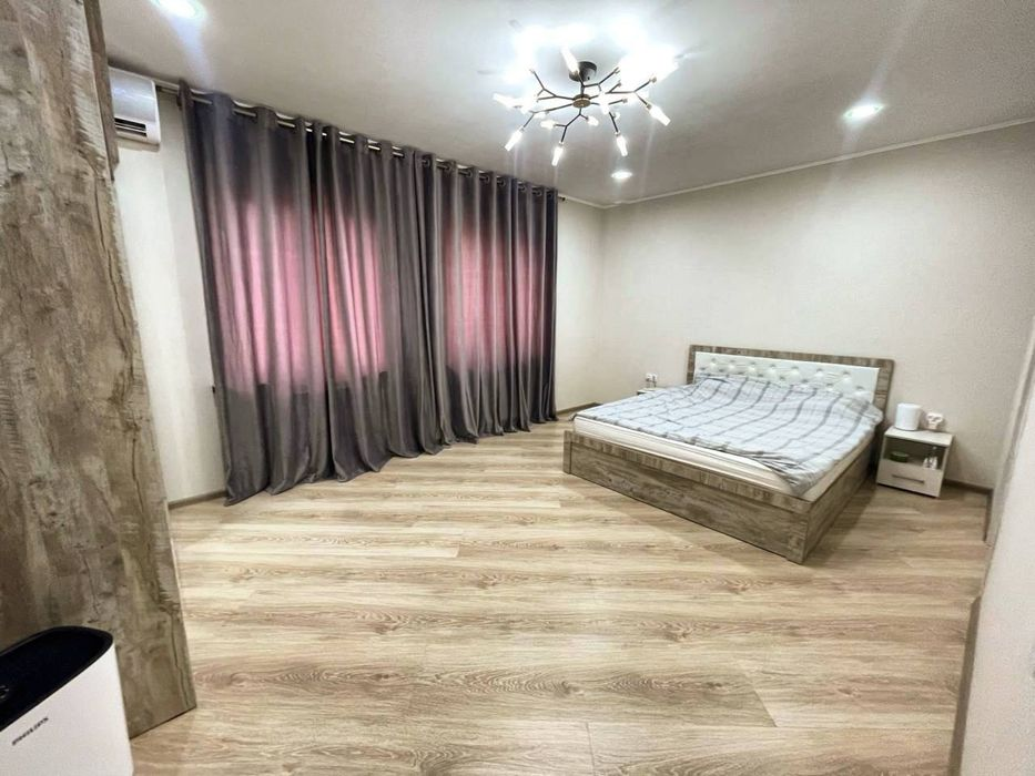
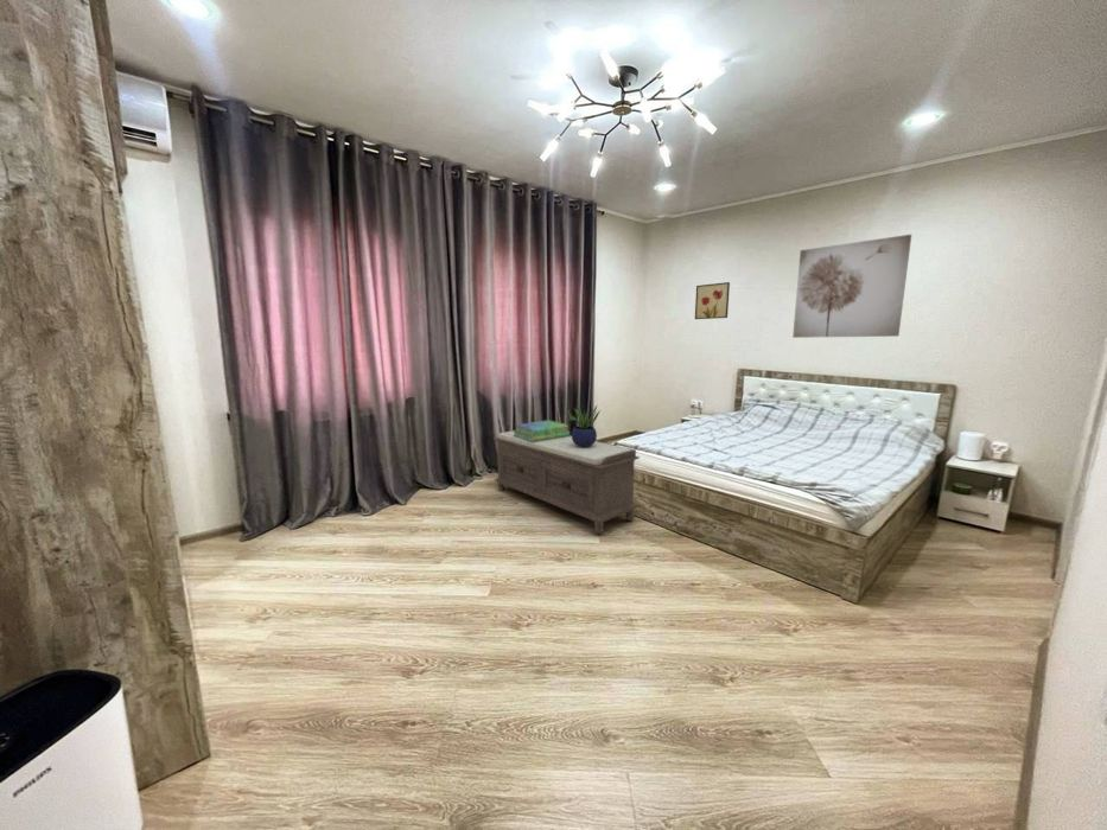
+ bench (559, 472)
+ wall art (846, 290)
+ stack of books (541, 429)
+ potted plant (584, 426)
+ wall art (712, 301)
